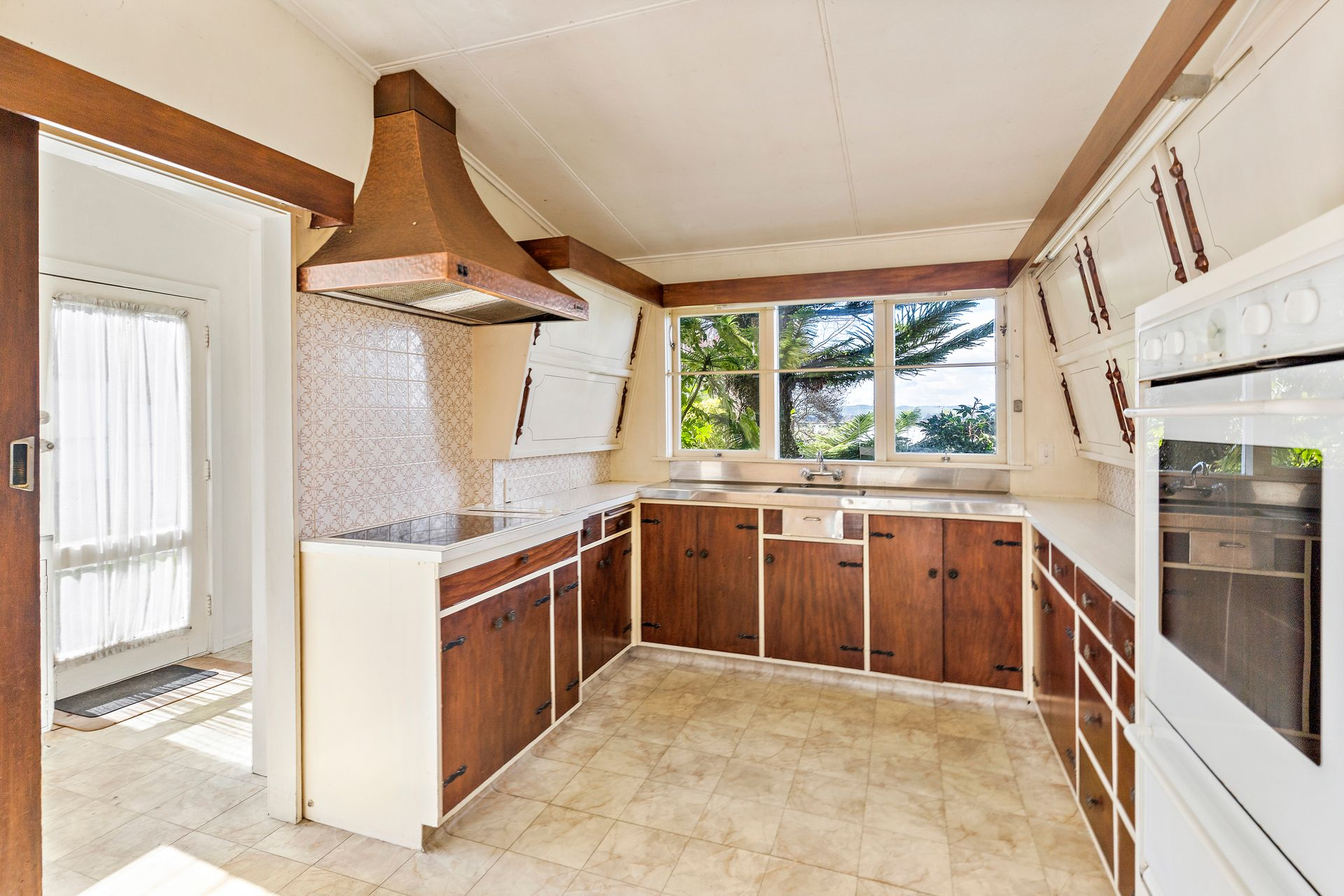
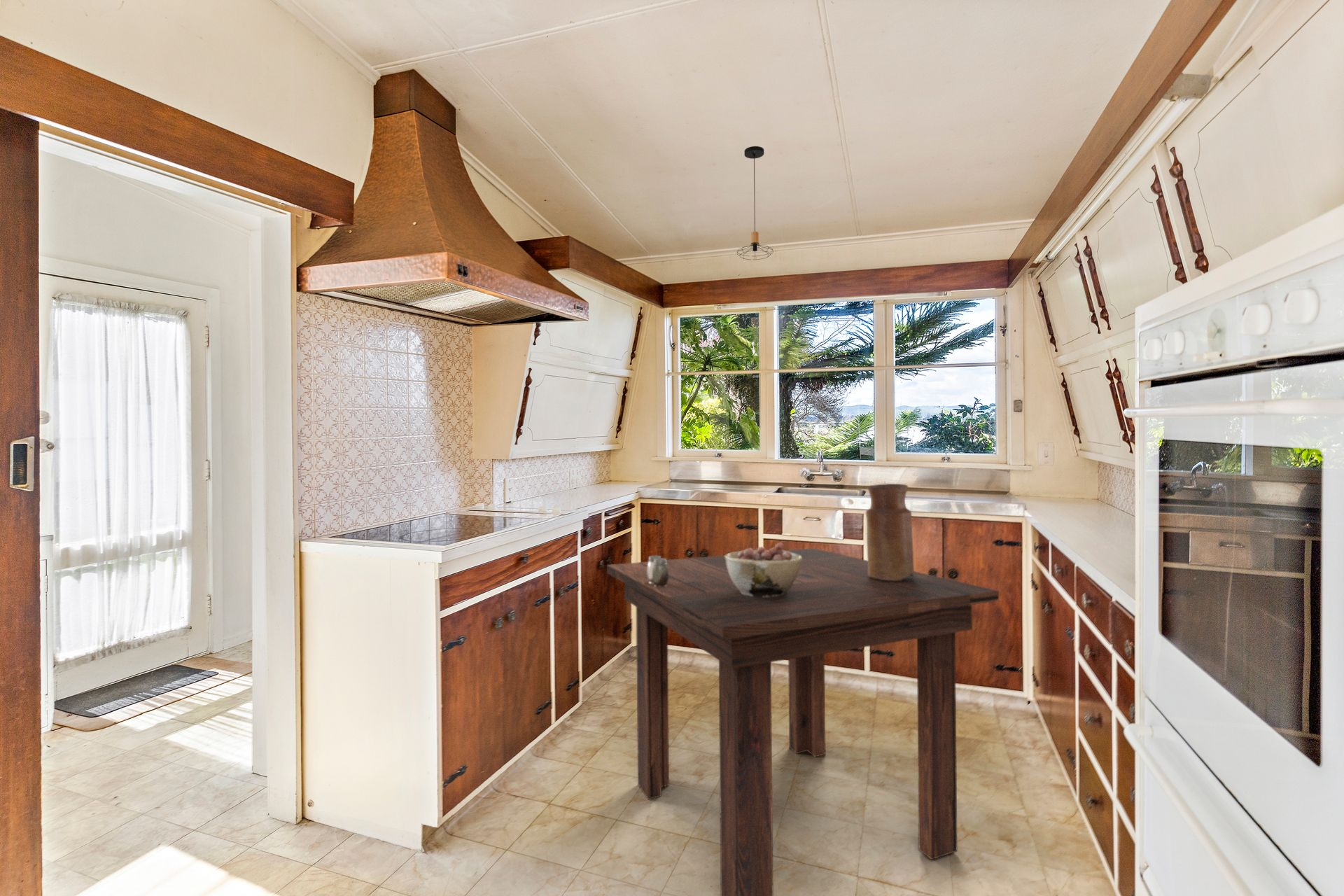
+ bowl (762, 566)
+ pendant light (755, 207)
+ vase (889, 530)
+ salt and pepper shaker (657, 570)
+ dining table (789, 696)
